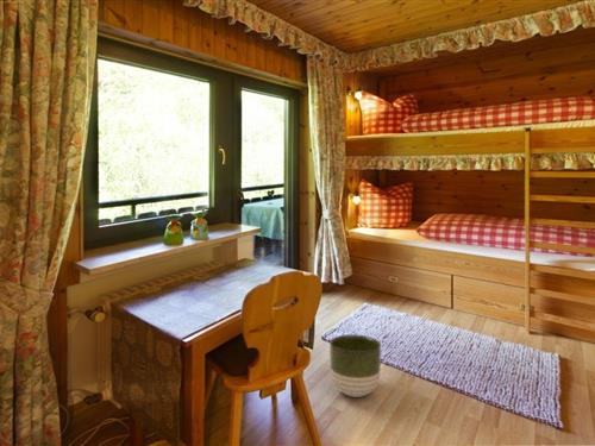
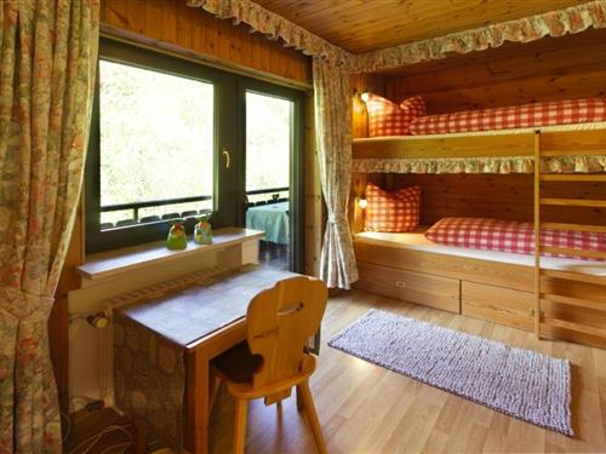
- planter (355, 368)
